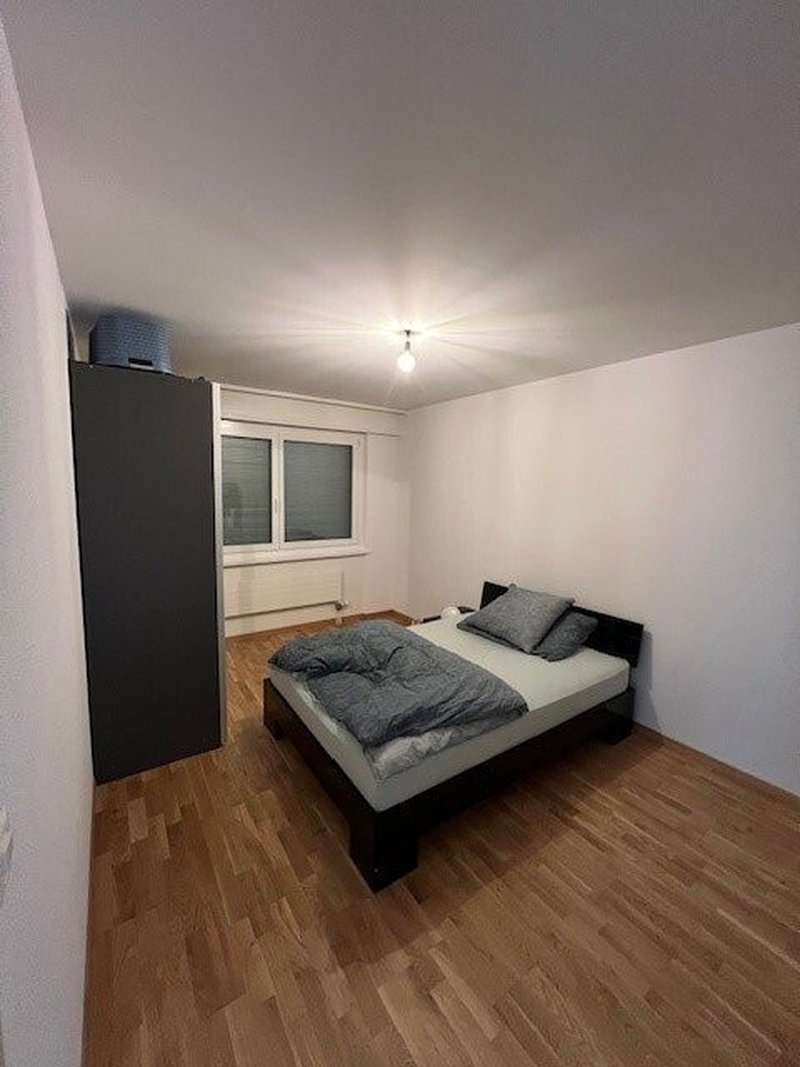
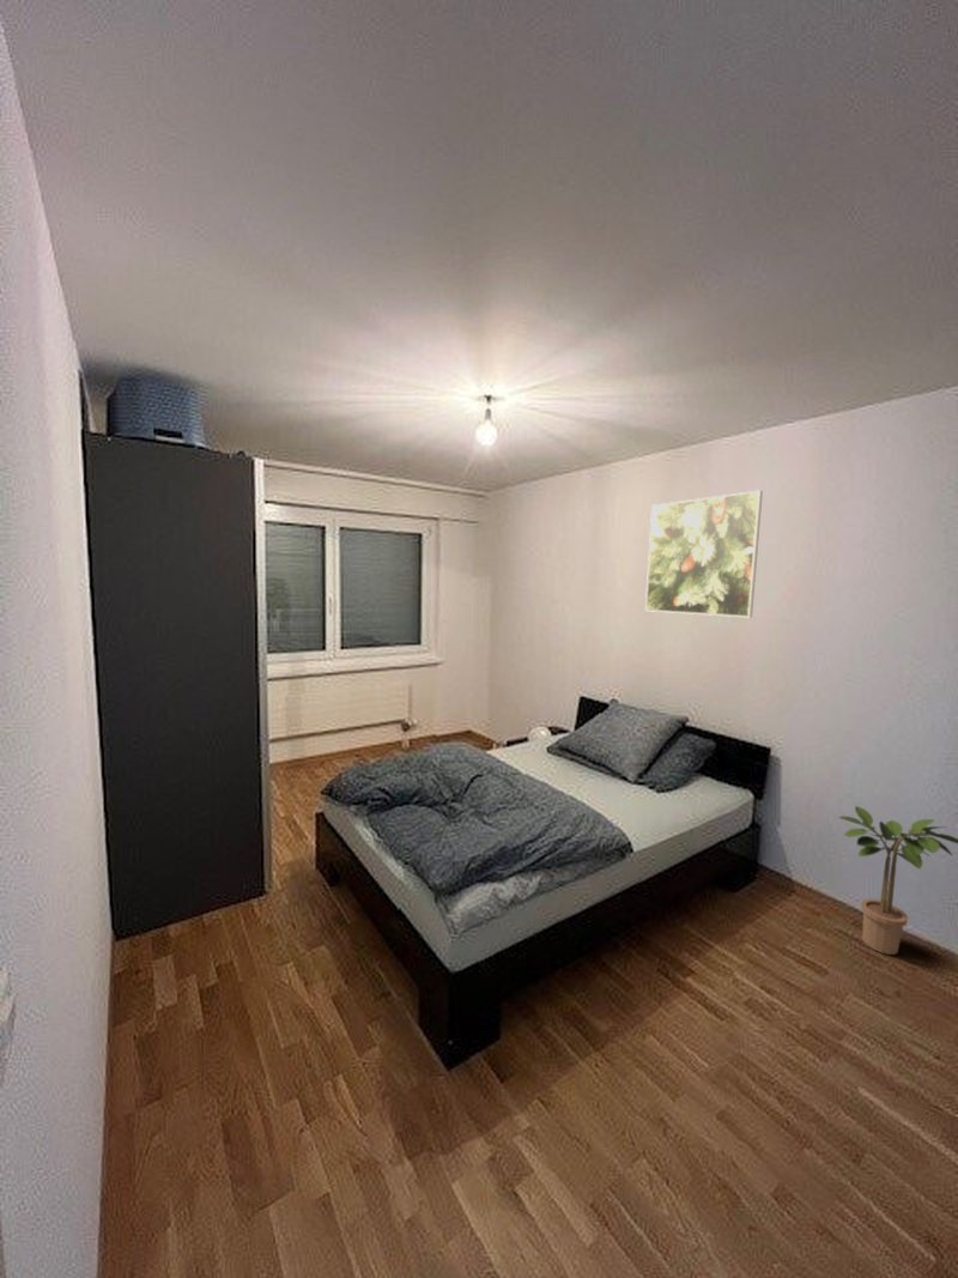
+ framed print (697, 557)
+ potted plant (893, 877)
